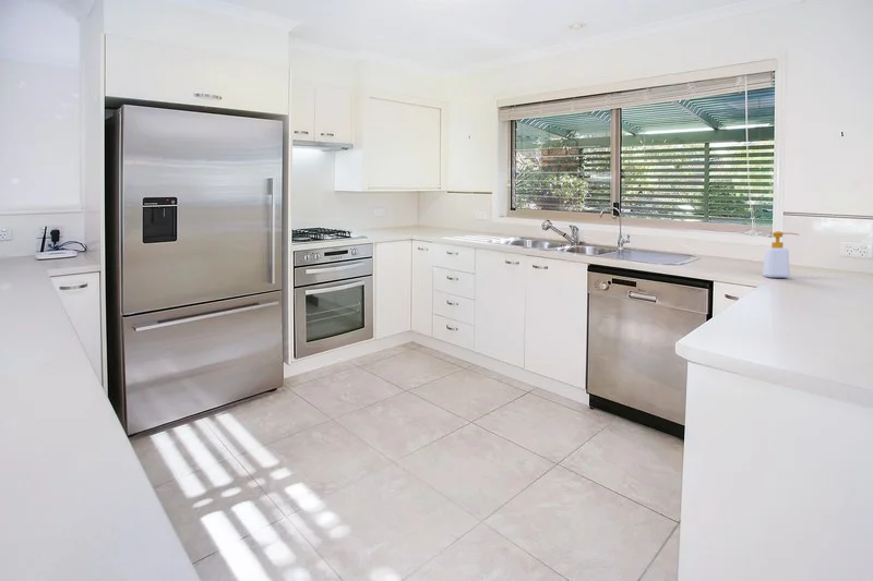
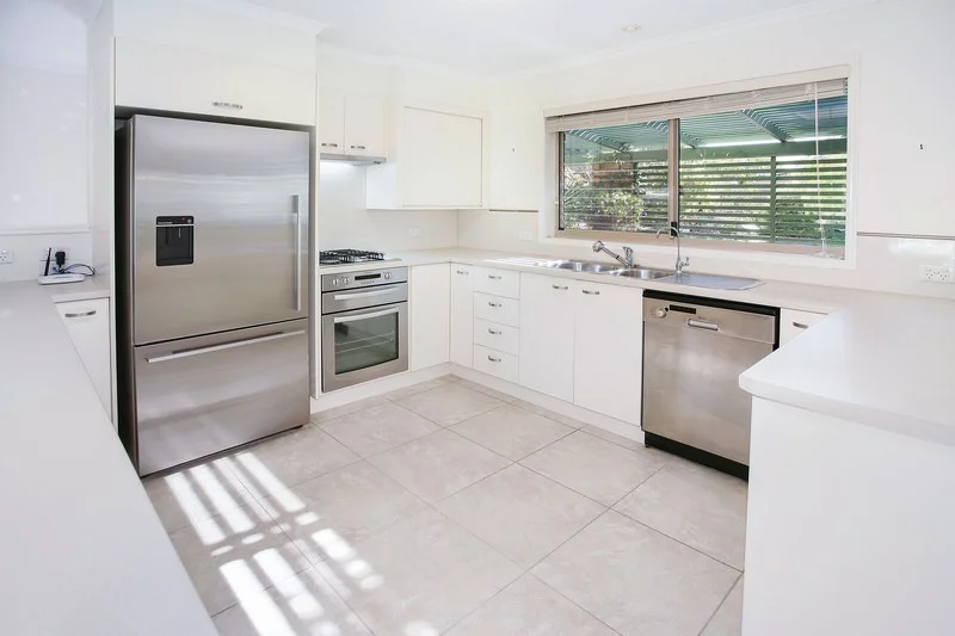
- soap bottle (781, 254)
